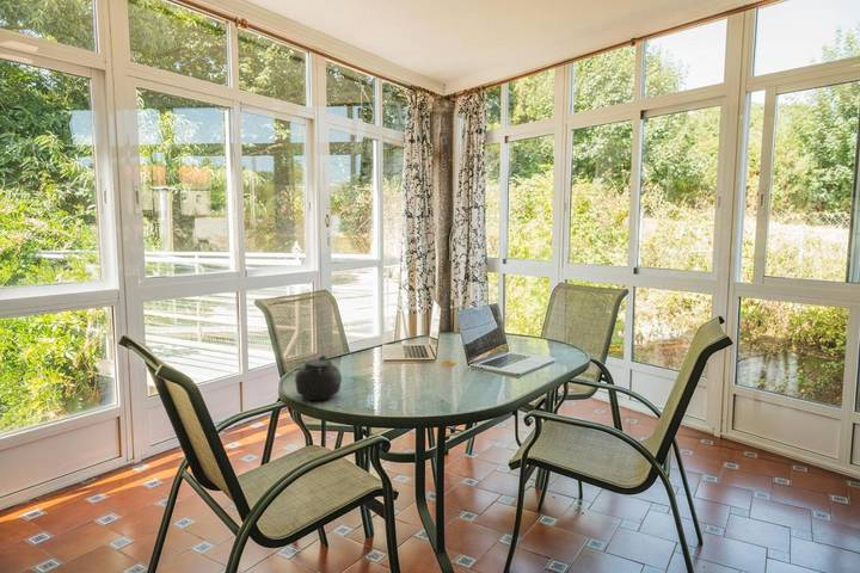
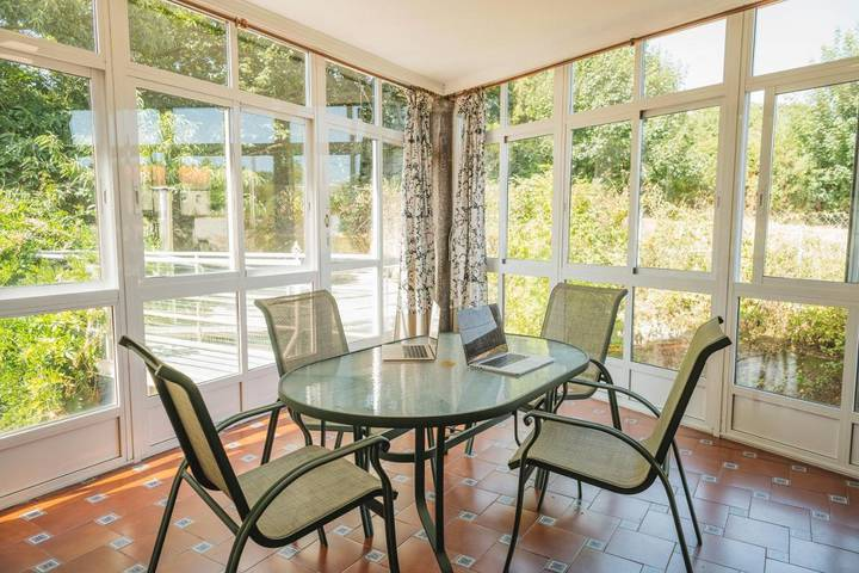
- teapot (319, 377)
